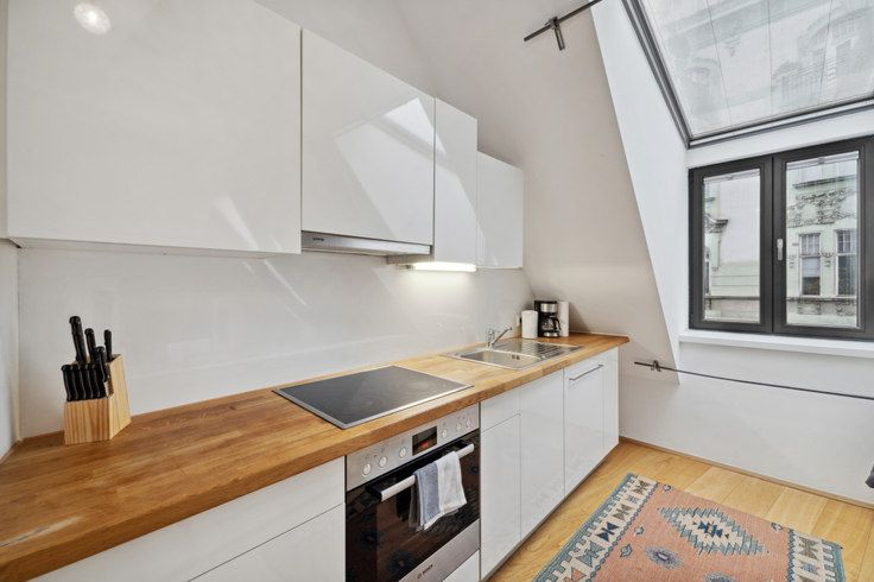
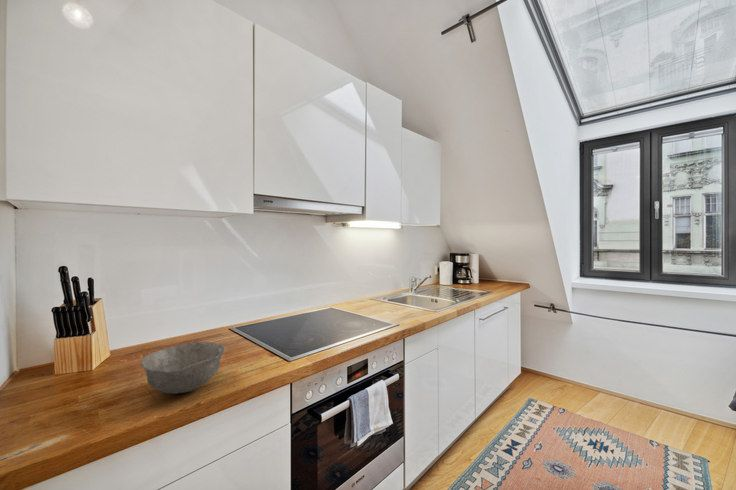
+ bowl (185, 370)
